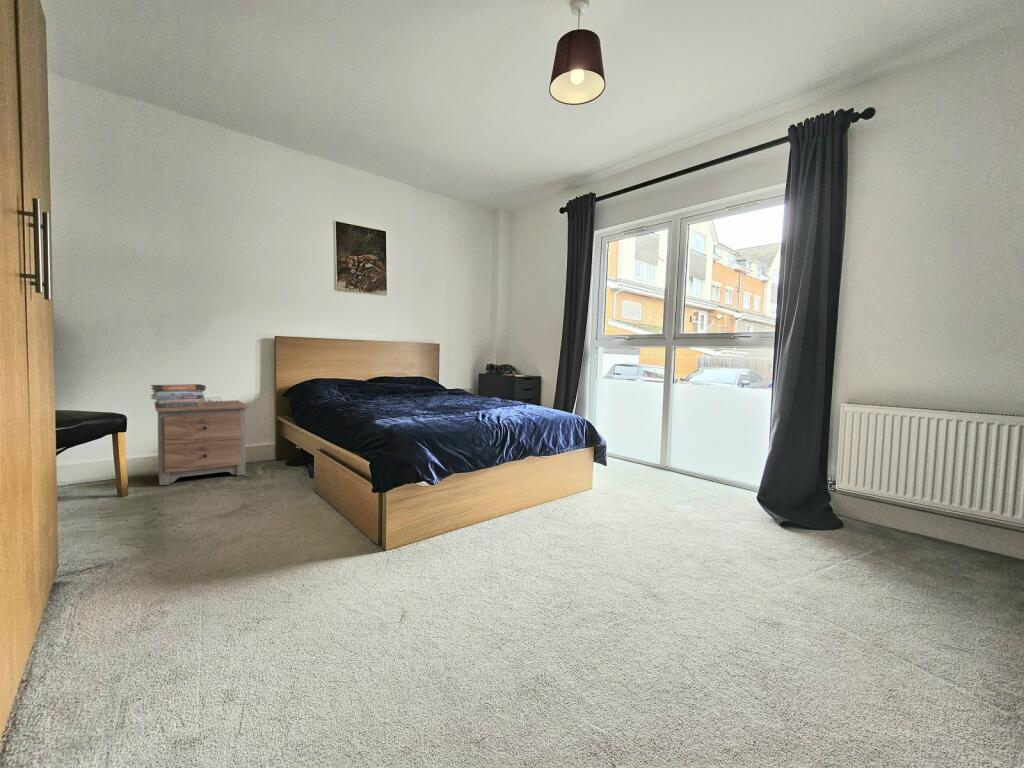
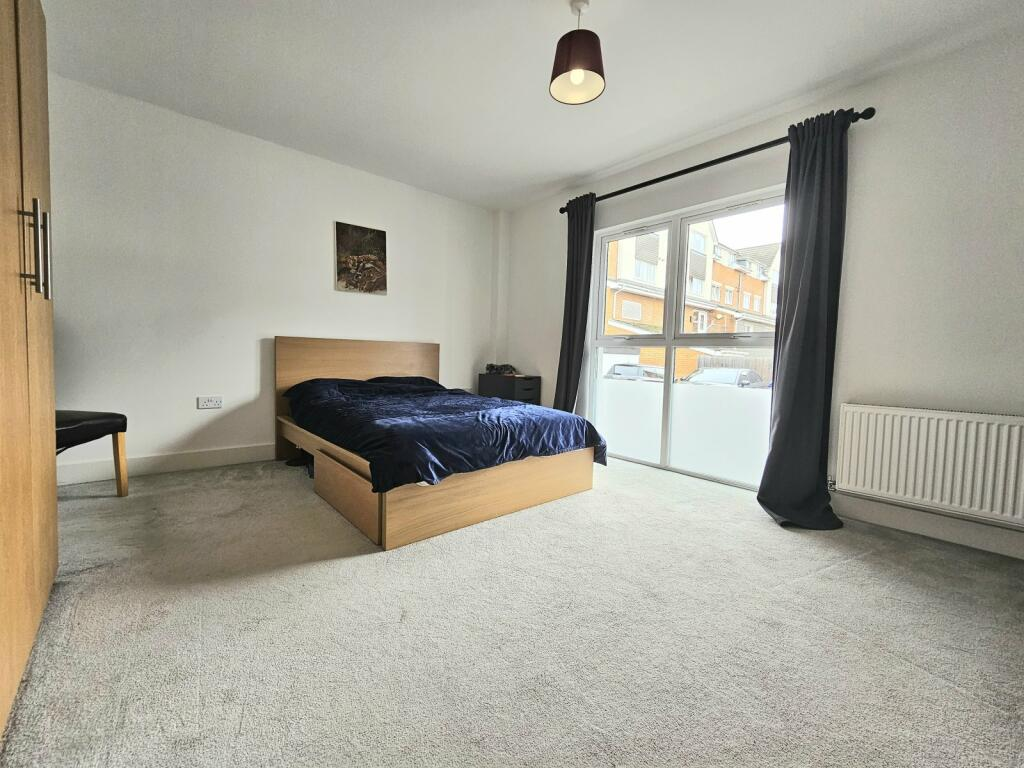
- nightstand (201, 439)
- book stack (178, 395)
